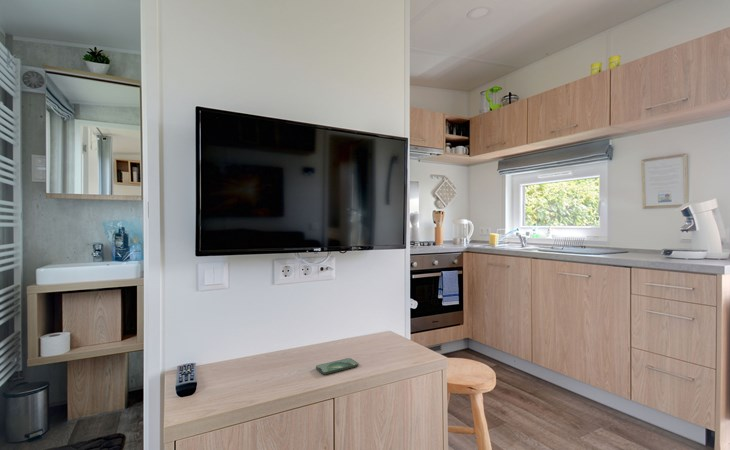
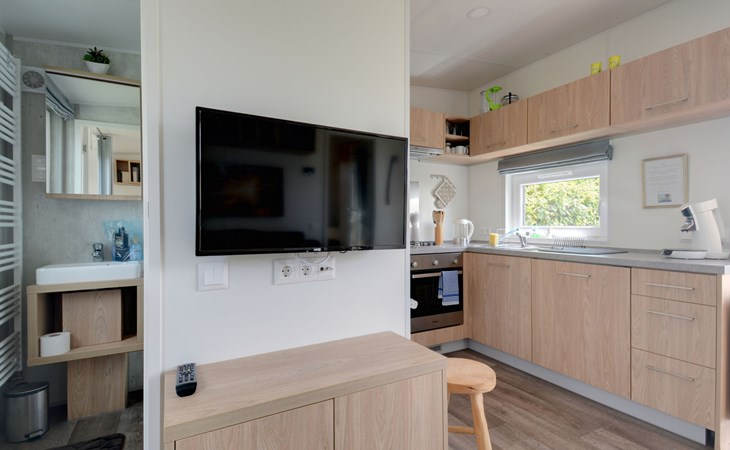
- smartphone (337, 365)
